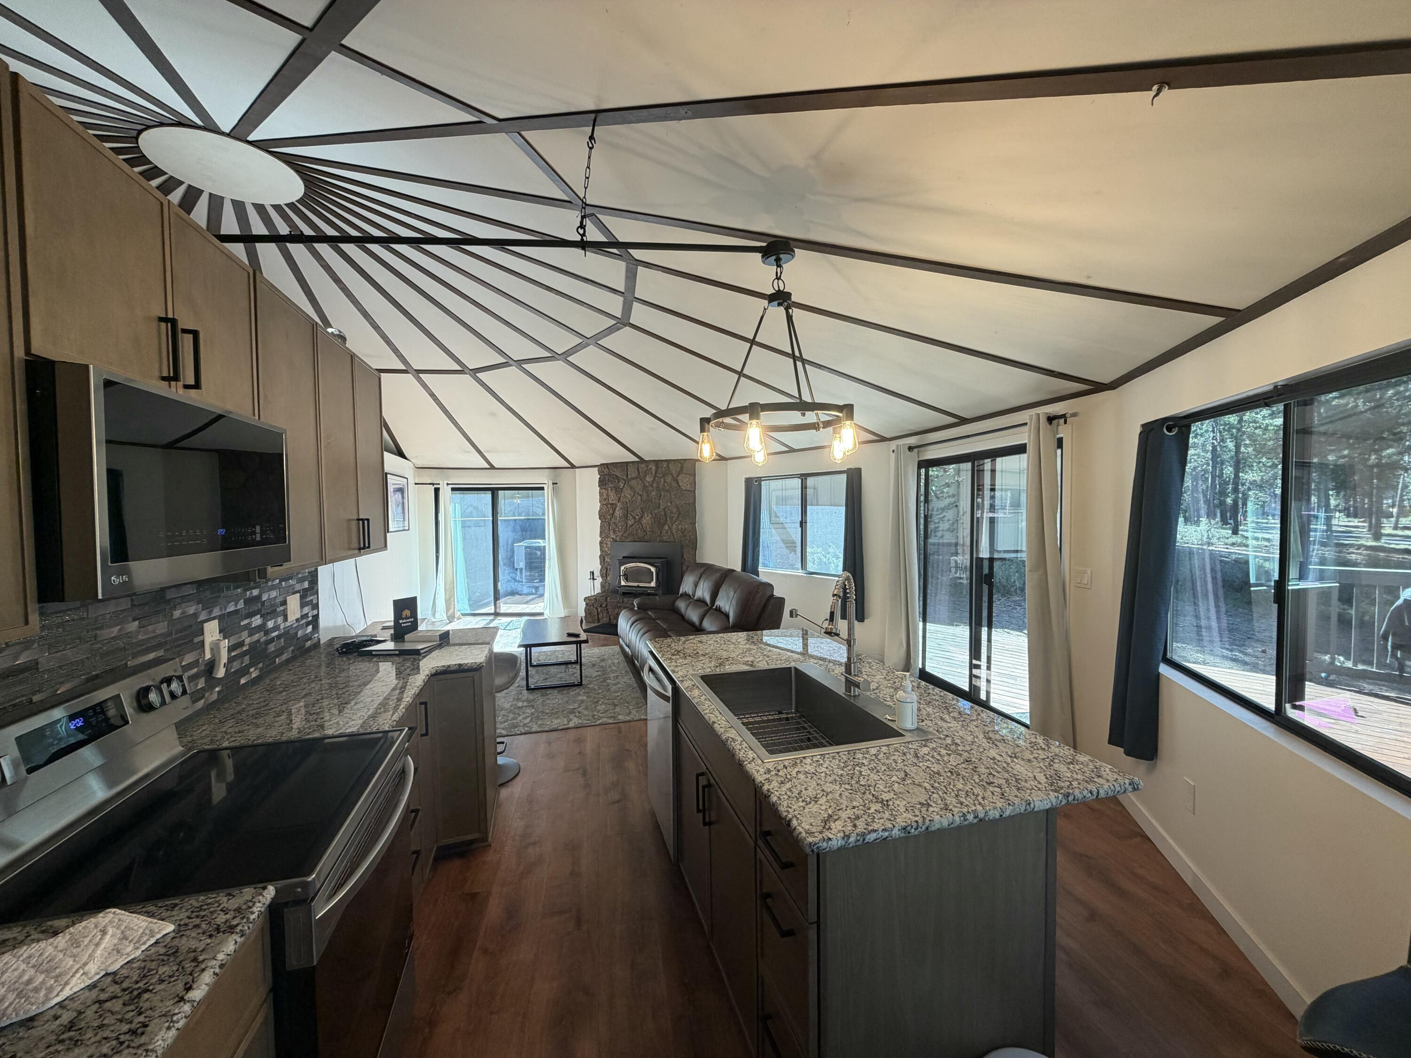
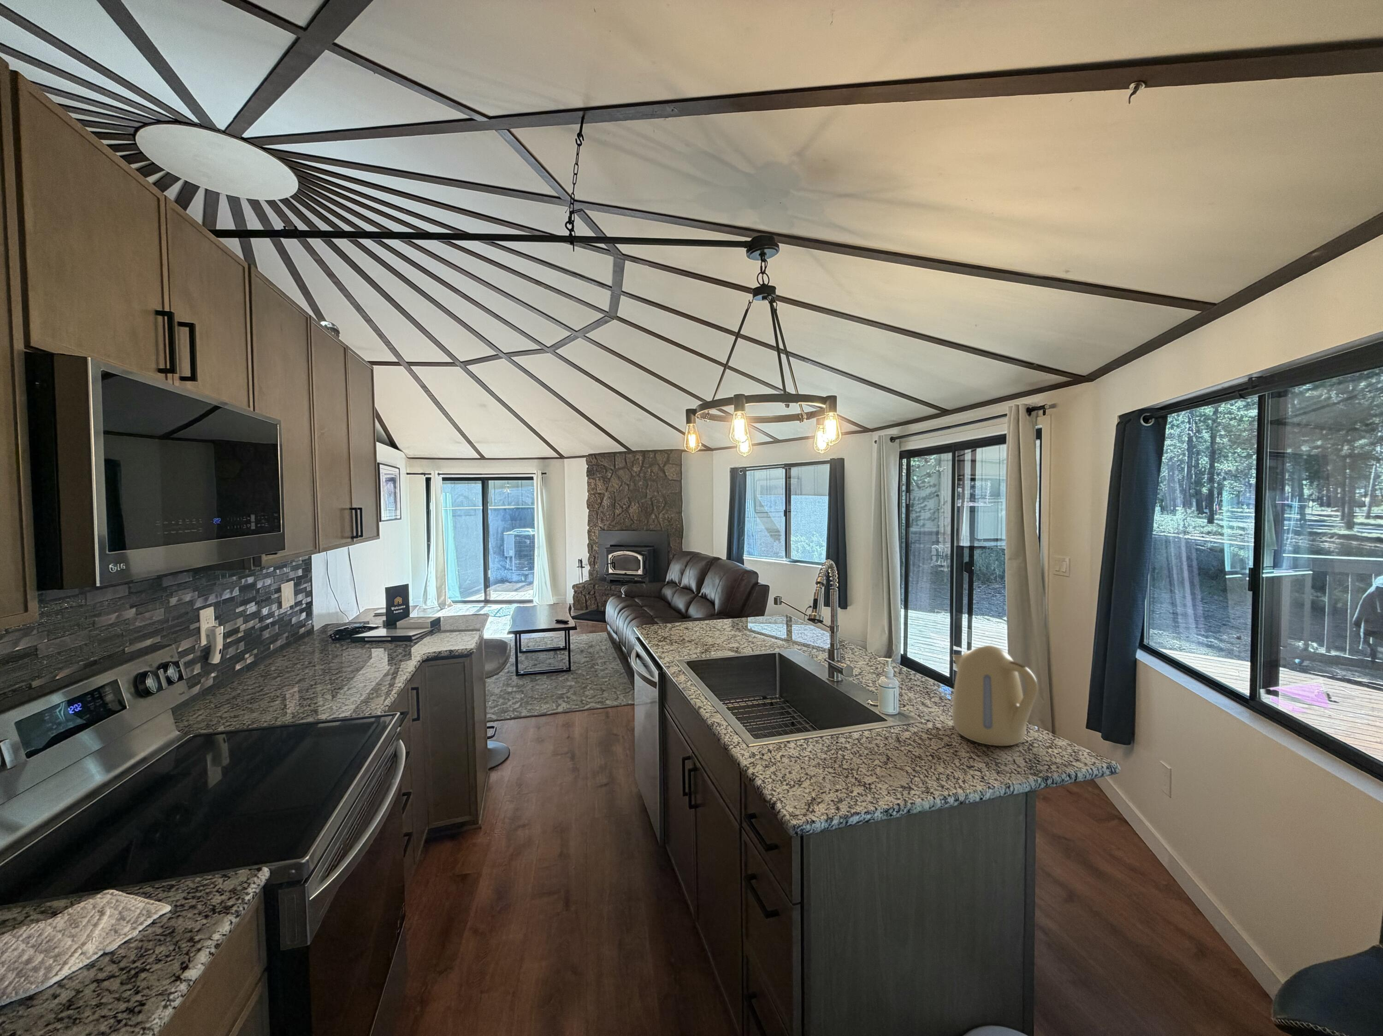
+ kettle (992, 691)
